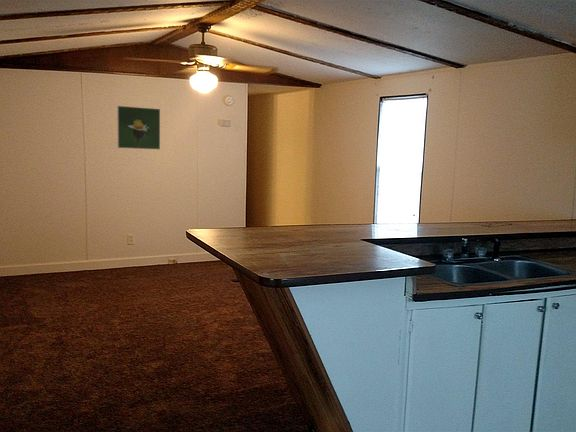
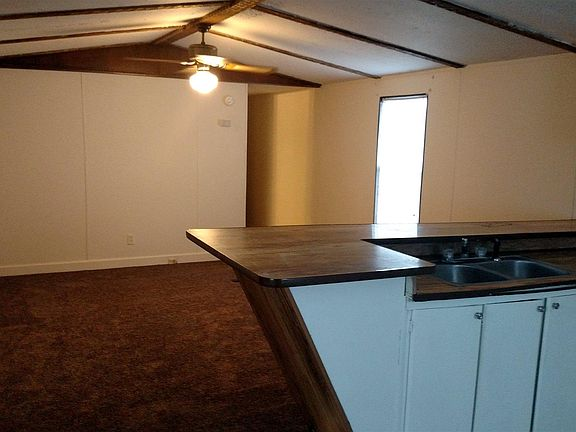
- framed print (139, 128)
